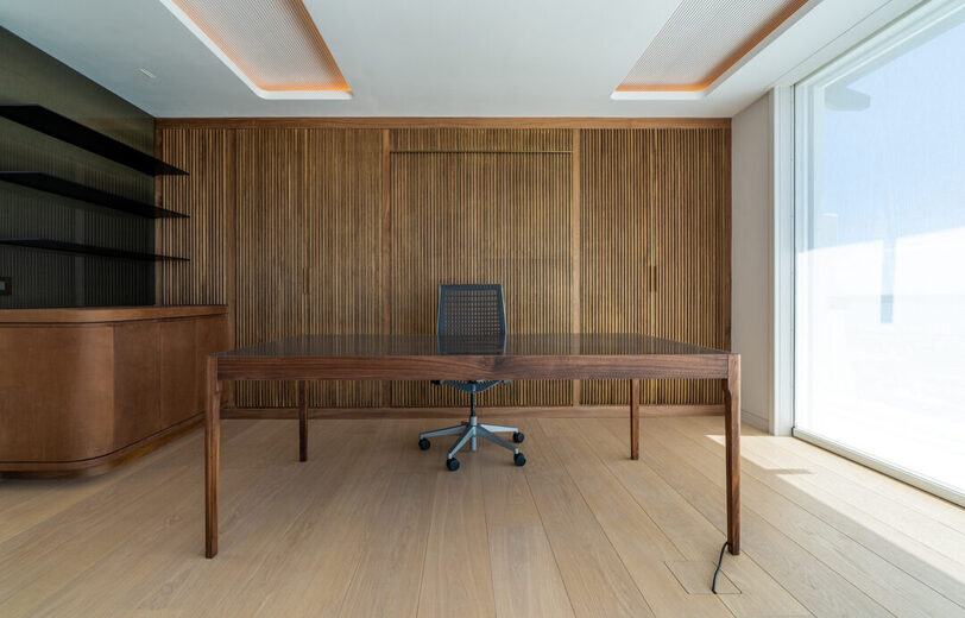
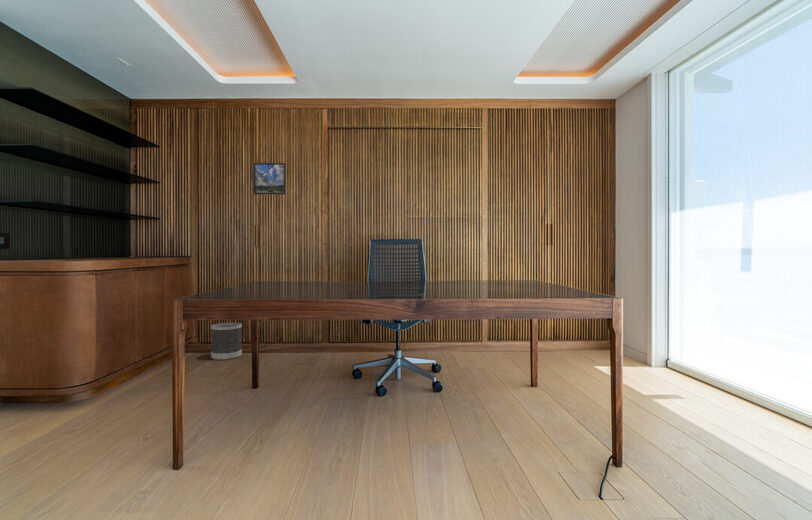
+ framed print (269, 178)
+ wastebasket (226, 340)
